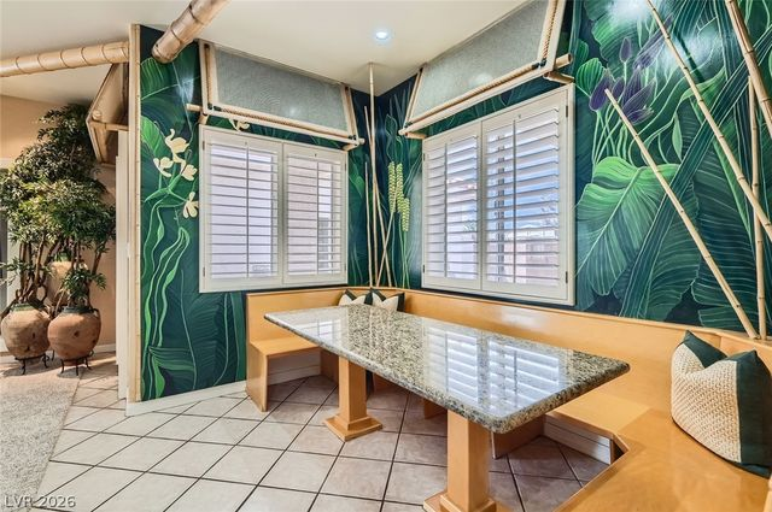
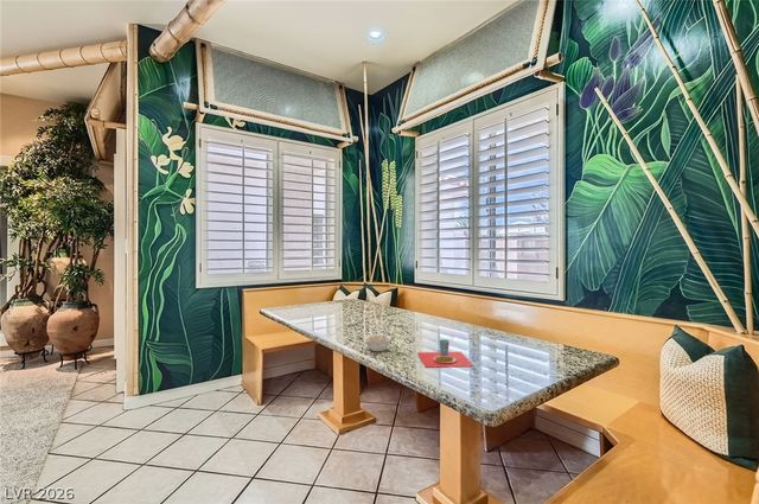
+ placemat (444, 351)
+ legume (377, 342)
